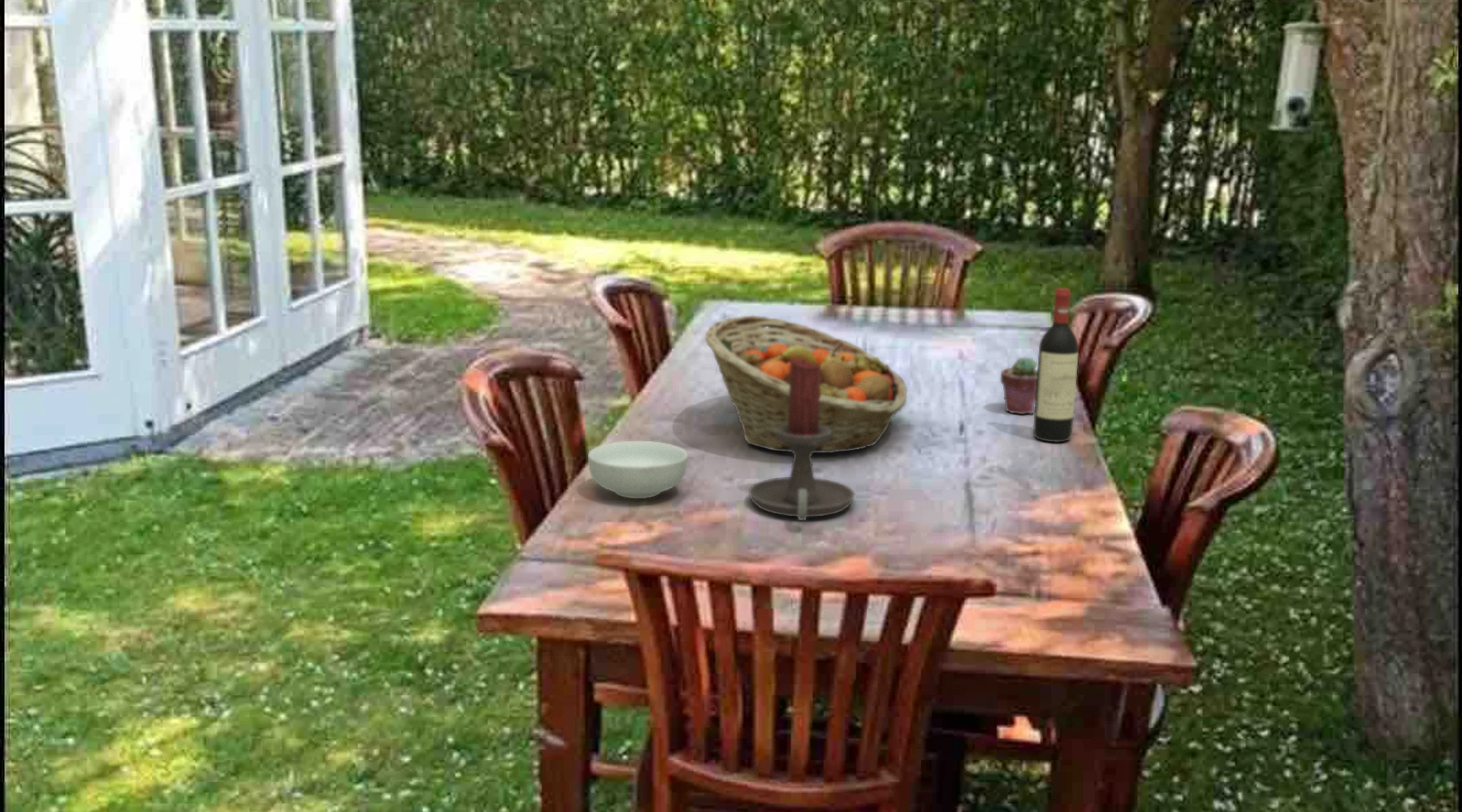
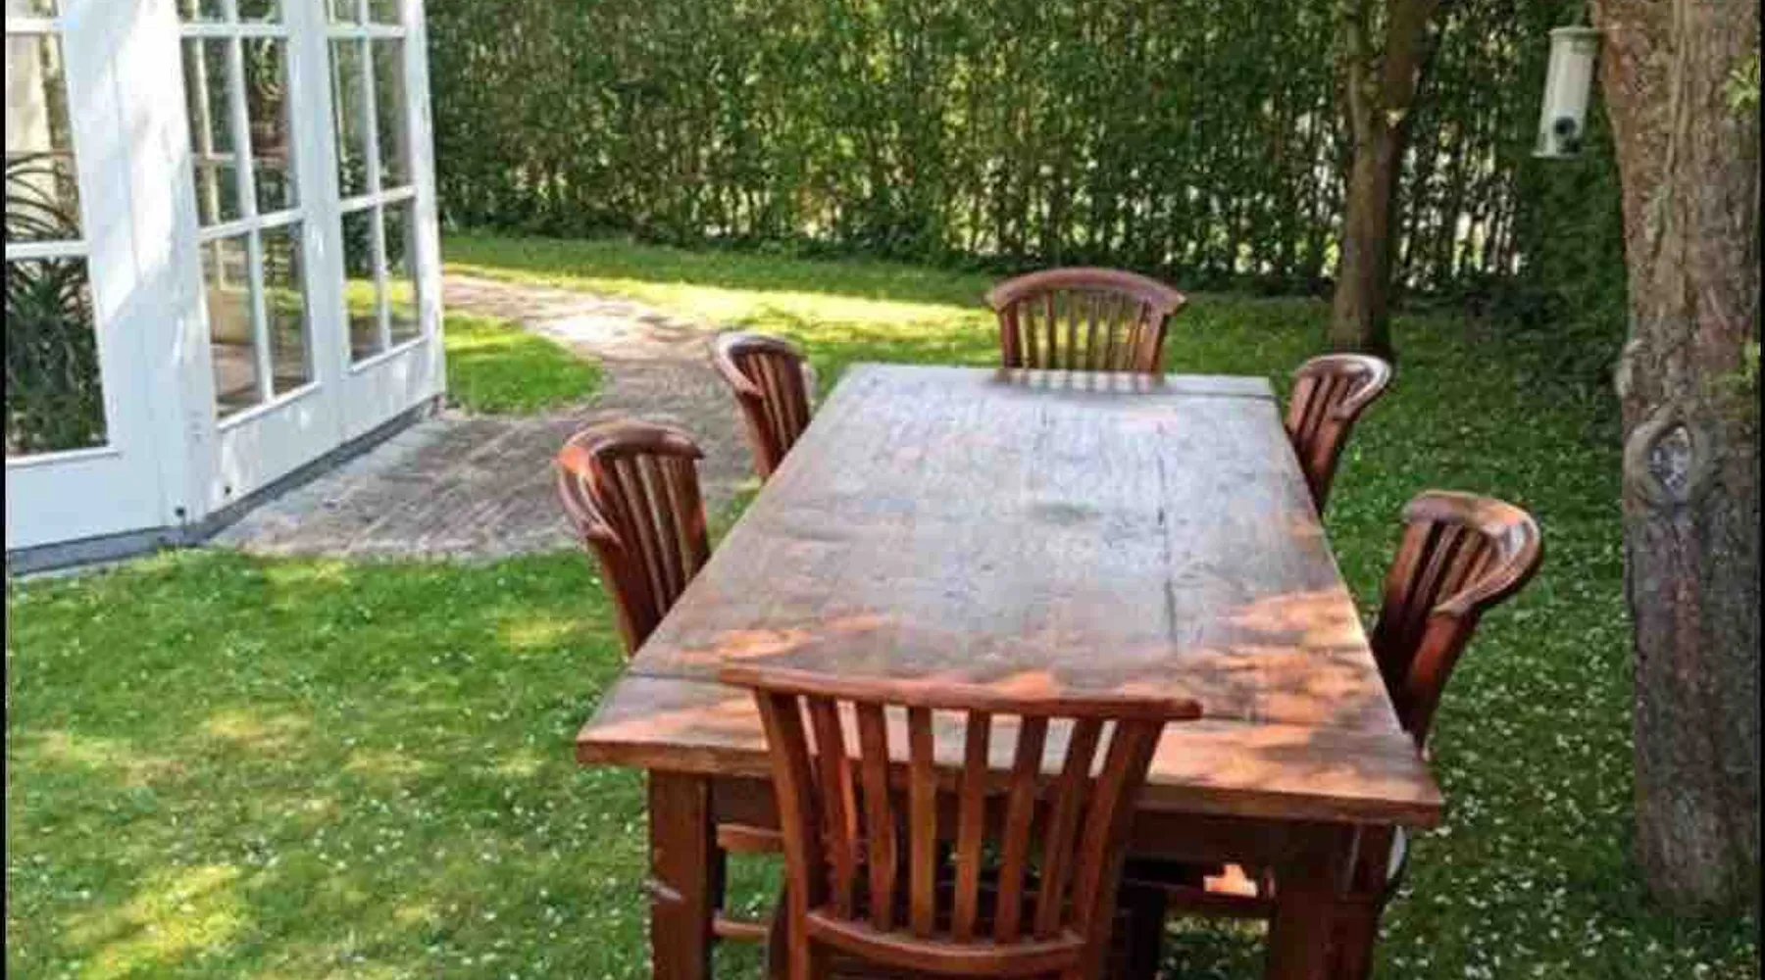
- fruit basket (820, 380)
- cereal bowl (638, 472)
- wine bottle (1058, 364)
- potted succulent (1021, 383)
- candle holder (803, 436)
